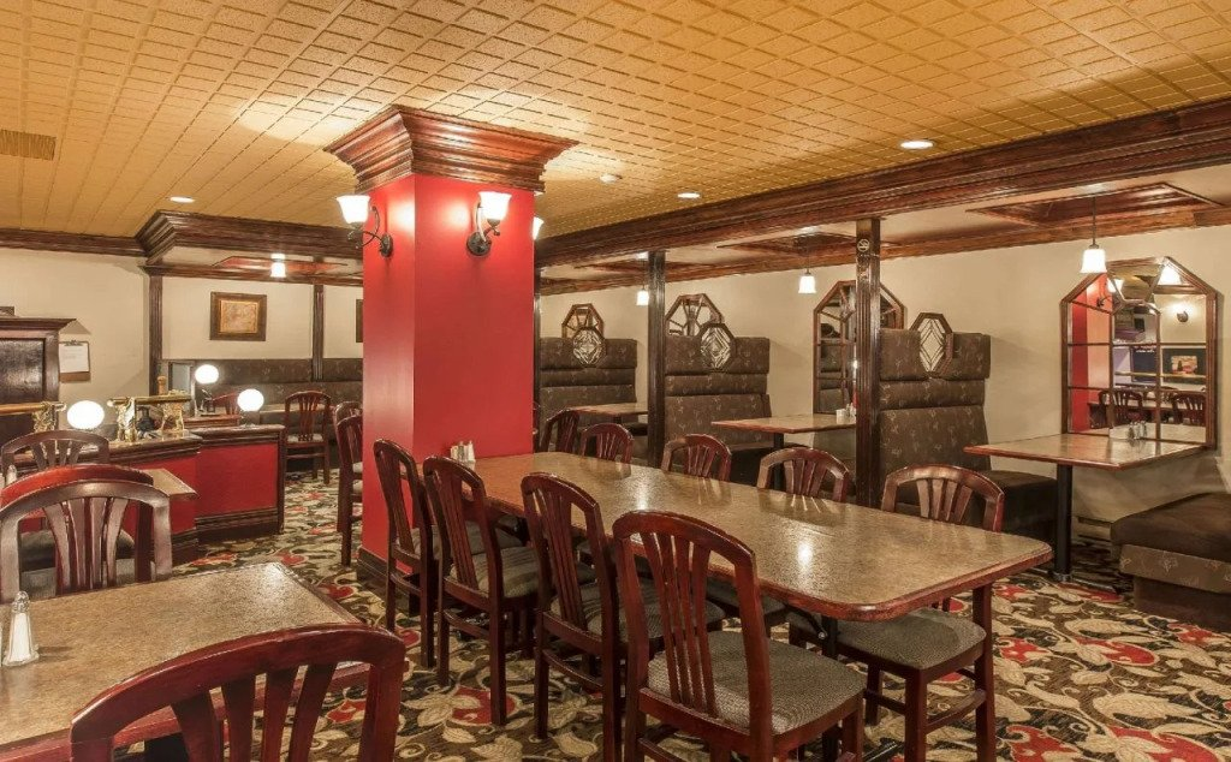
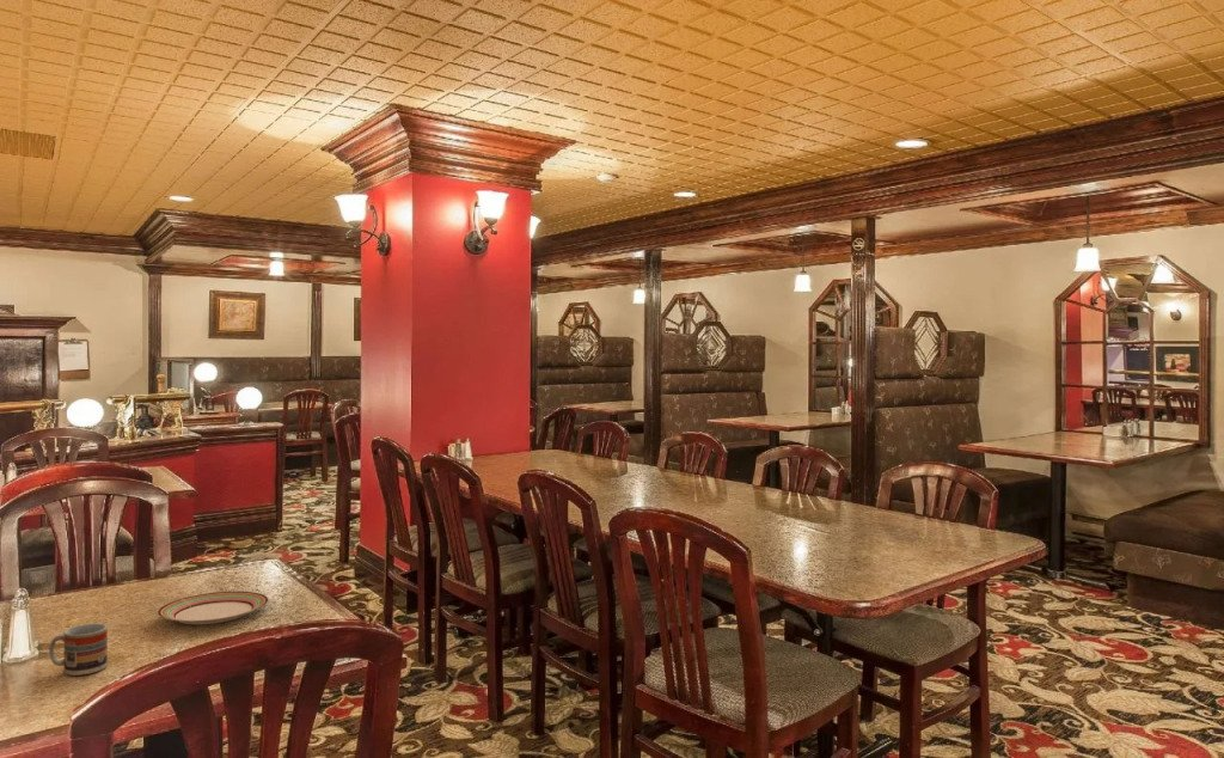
+ plate (214, 609)
+ cup (78, 649)
